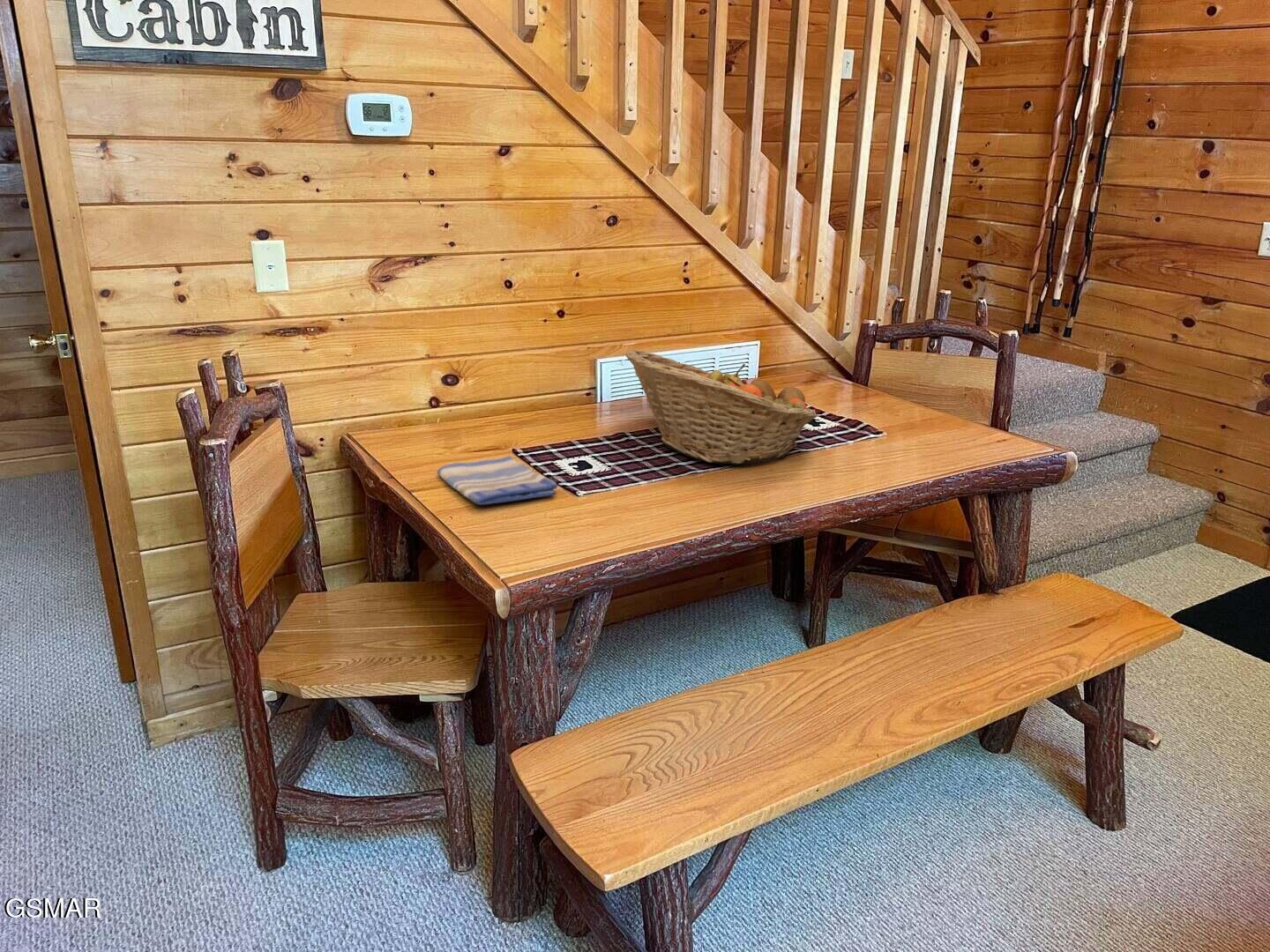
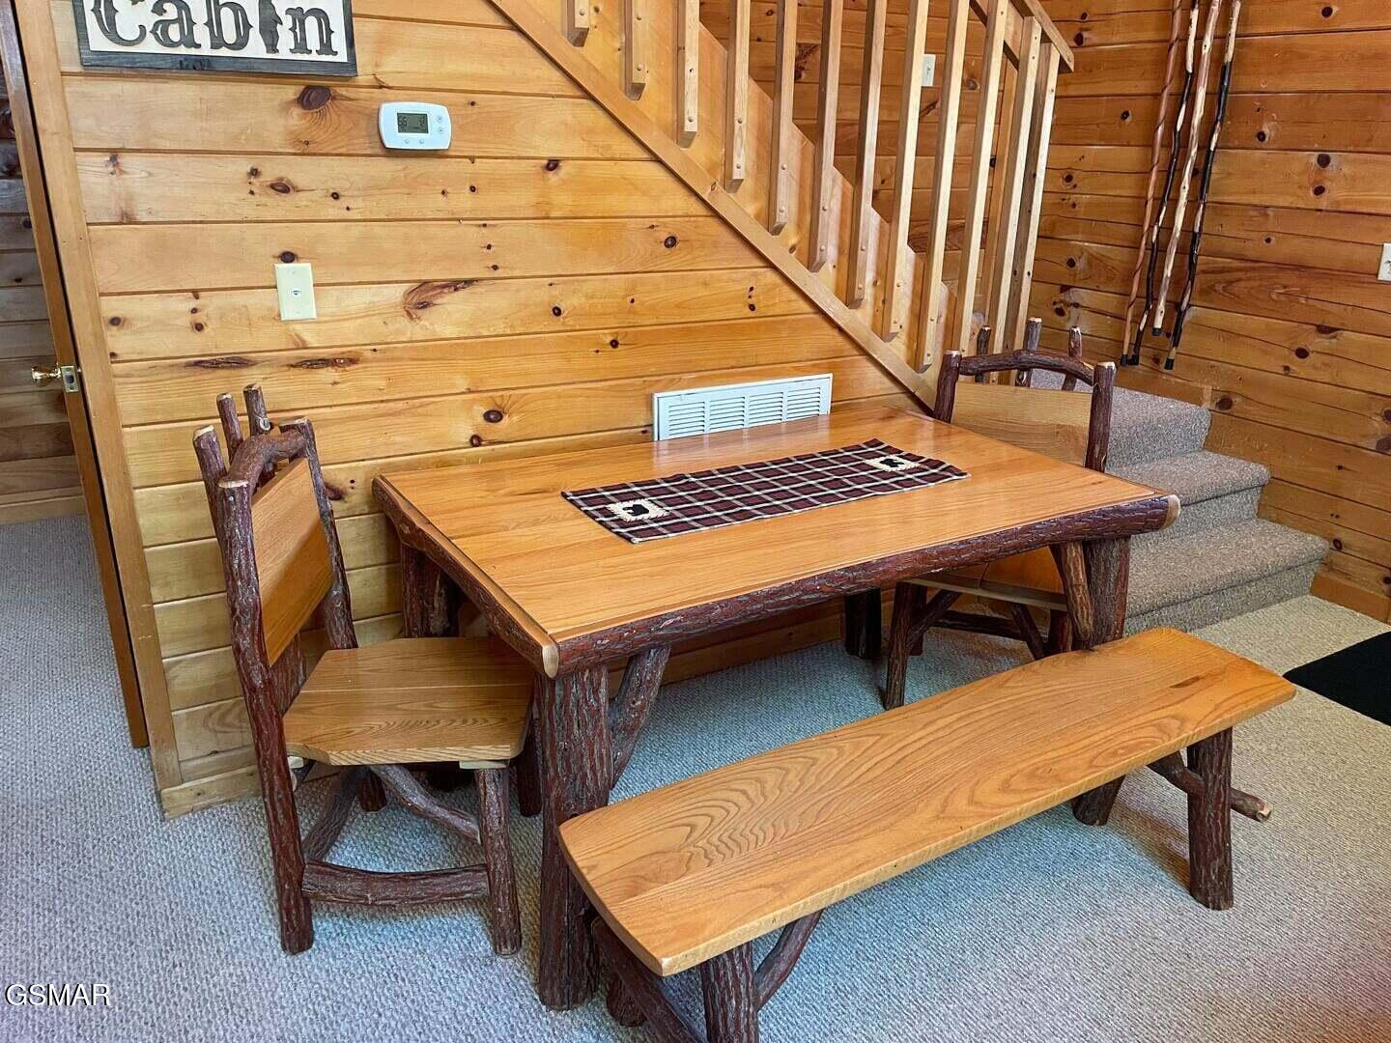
- fruit basket (717, 399)
- dish towel (496, 479)
